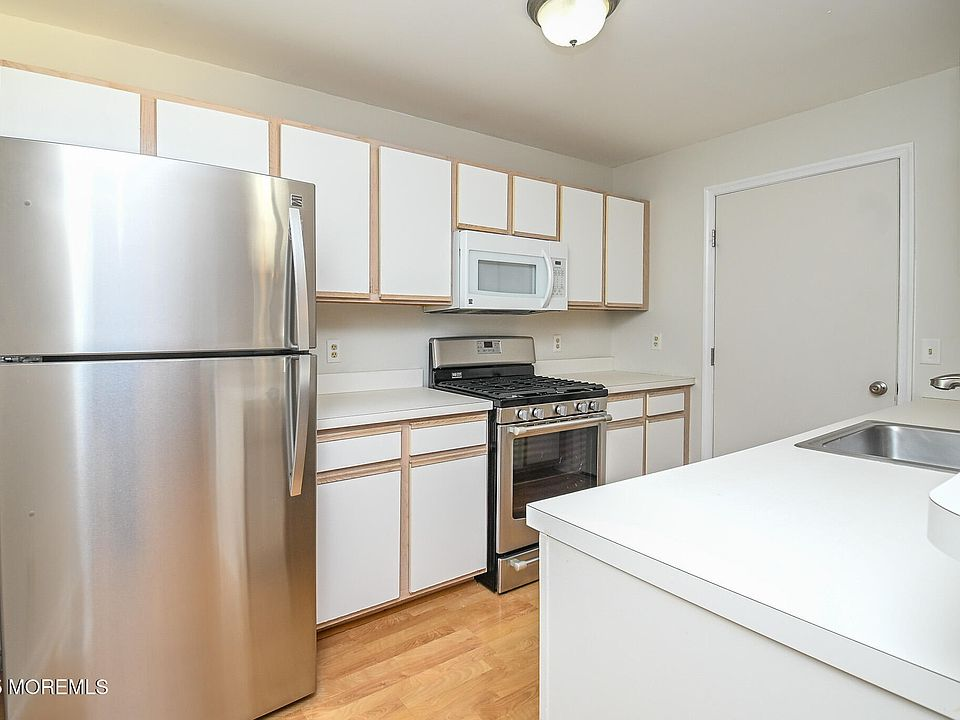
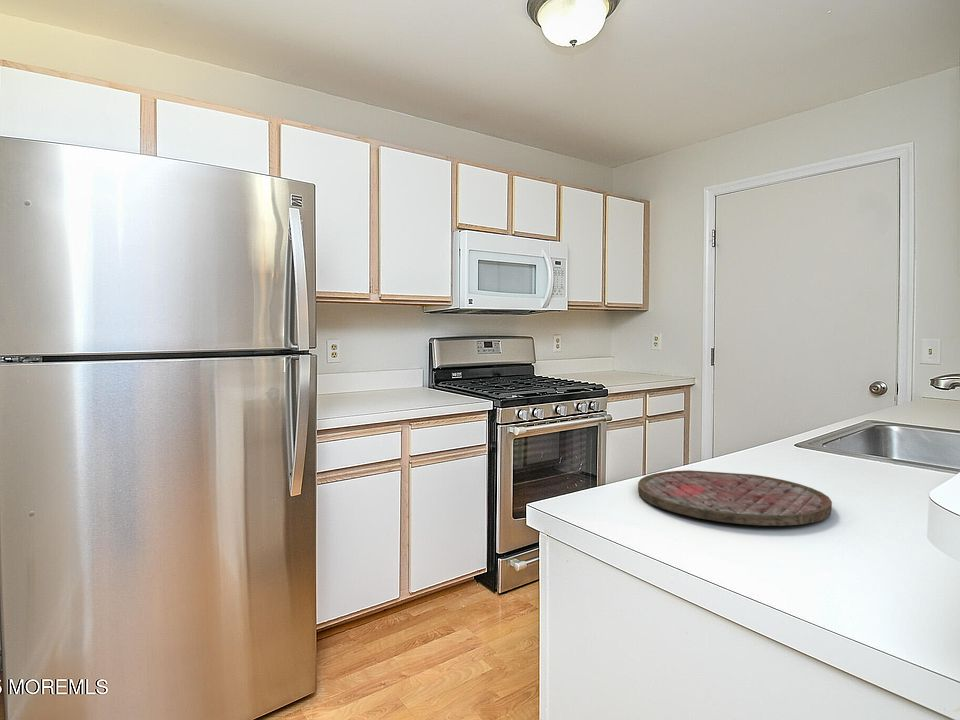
+ cutting board (728, 493)
